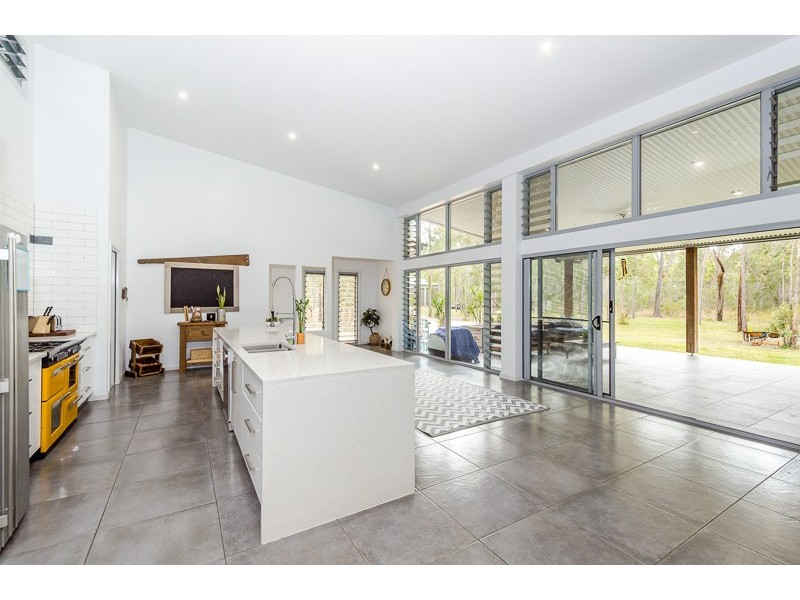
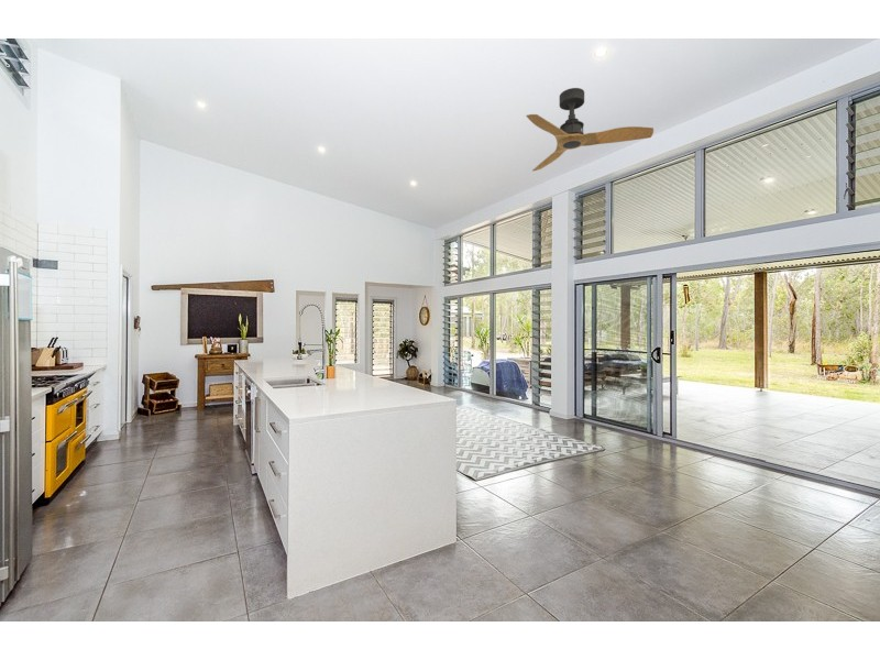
+ ceiling fan (582, 122)
